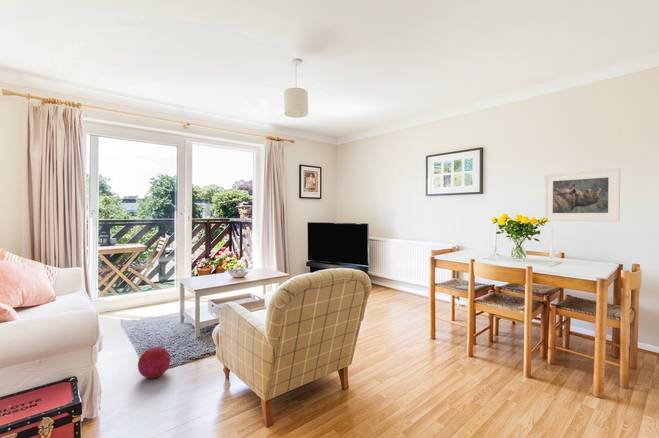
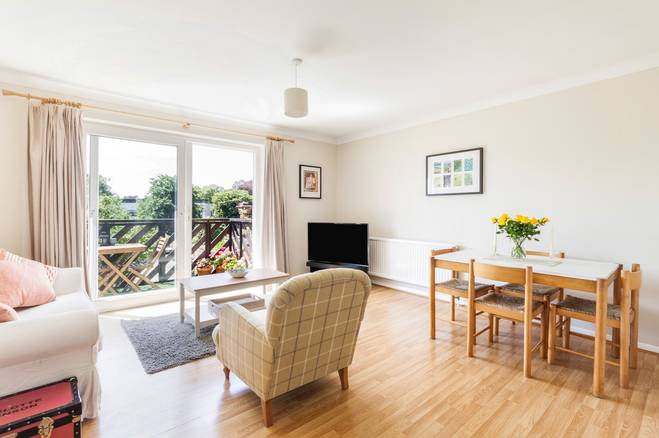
- ball (154, 362)
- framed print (579, 196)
